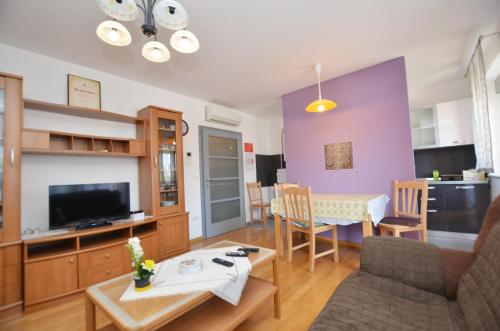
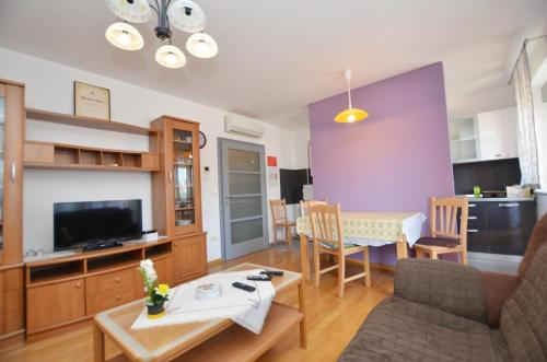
- wall art (338, 156)
